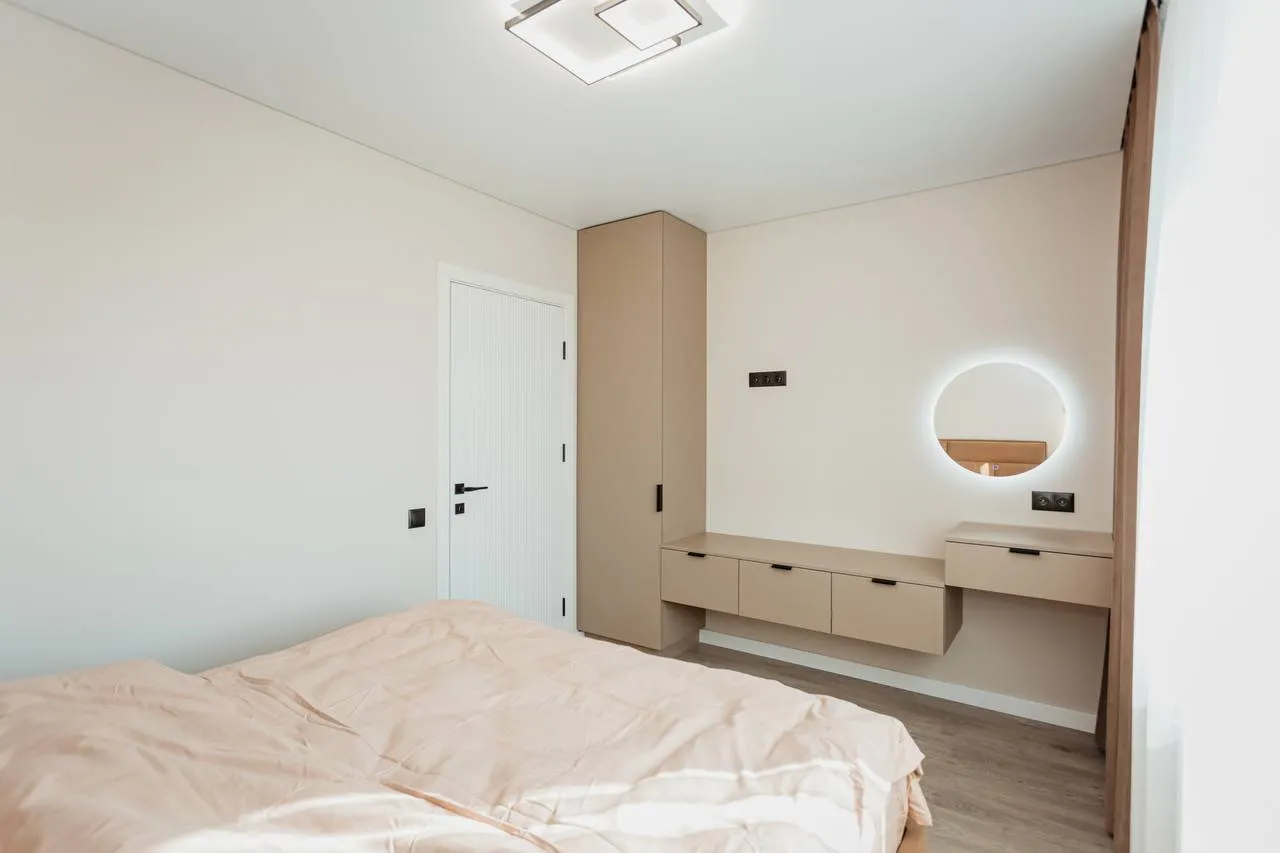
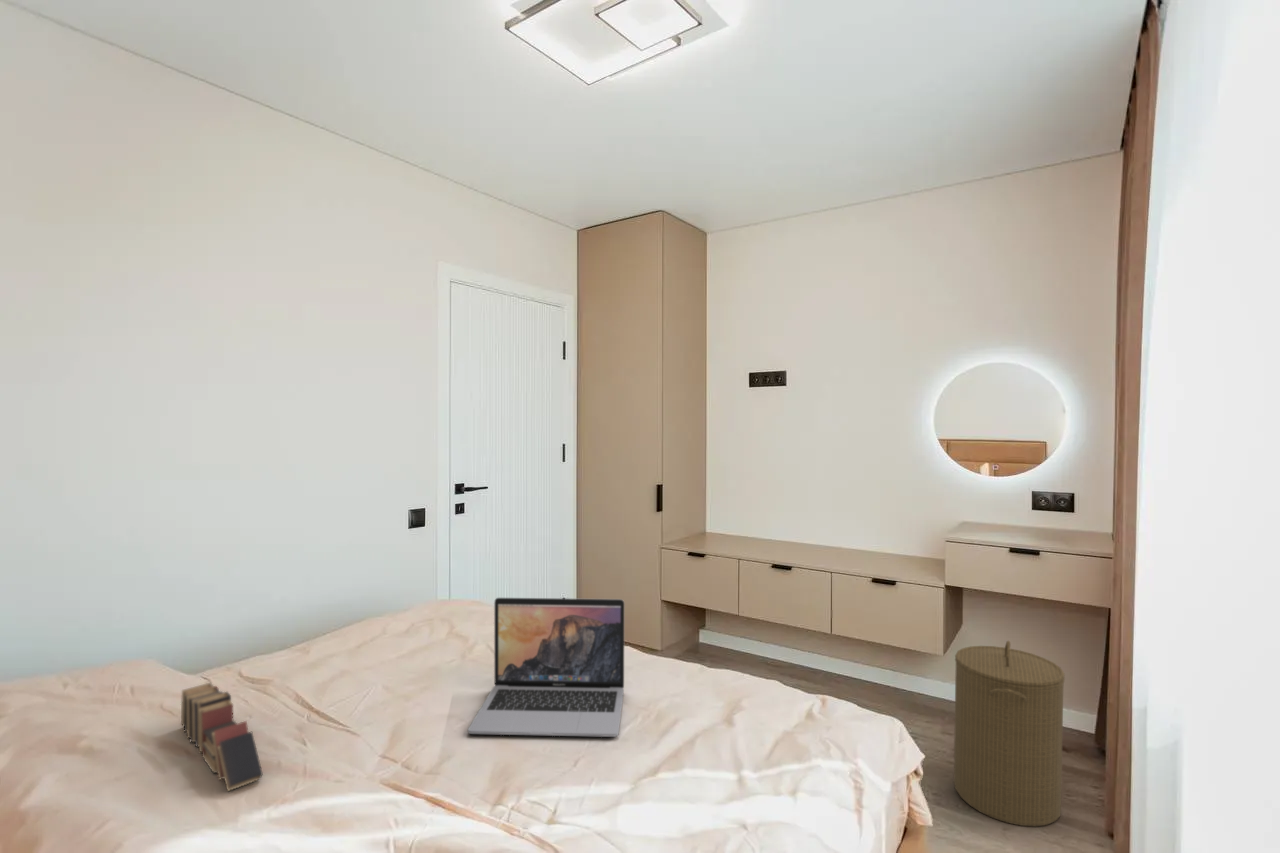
+ laundry hamper (1006, 719)
+ book (218, 729)
+ laptop (551, 662)
